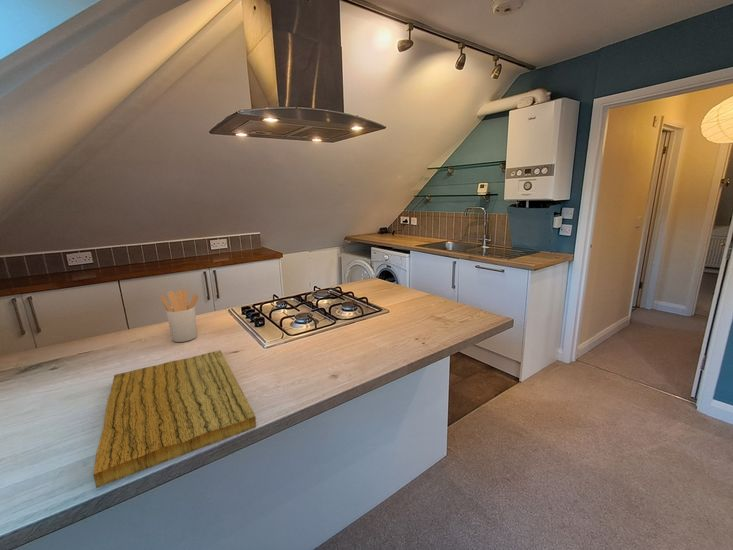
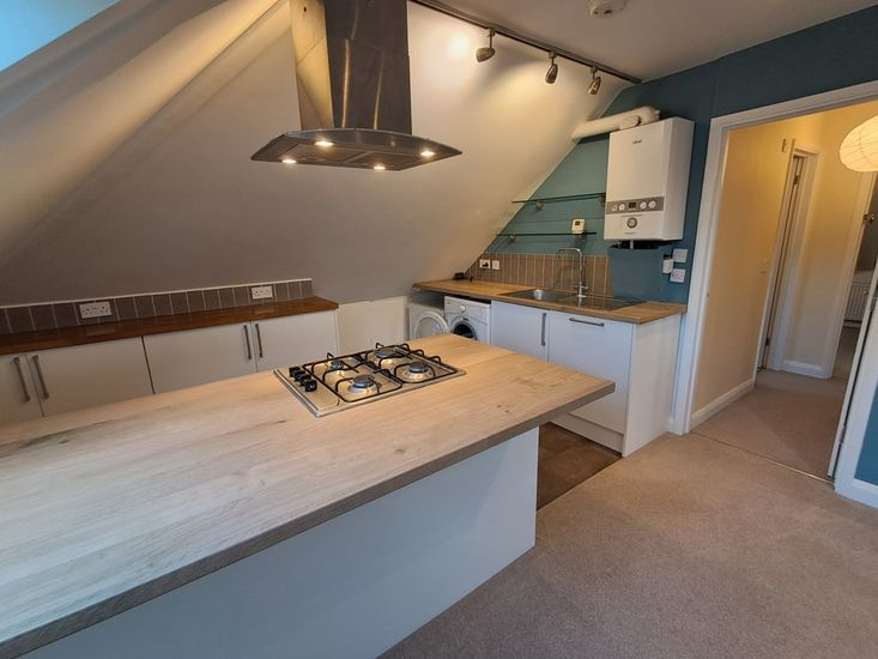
- utensil holder (181, 314)
- cutting board (176, 396)
